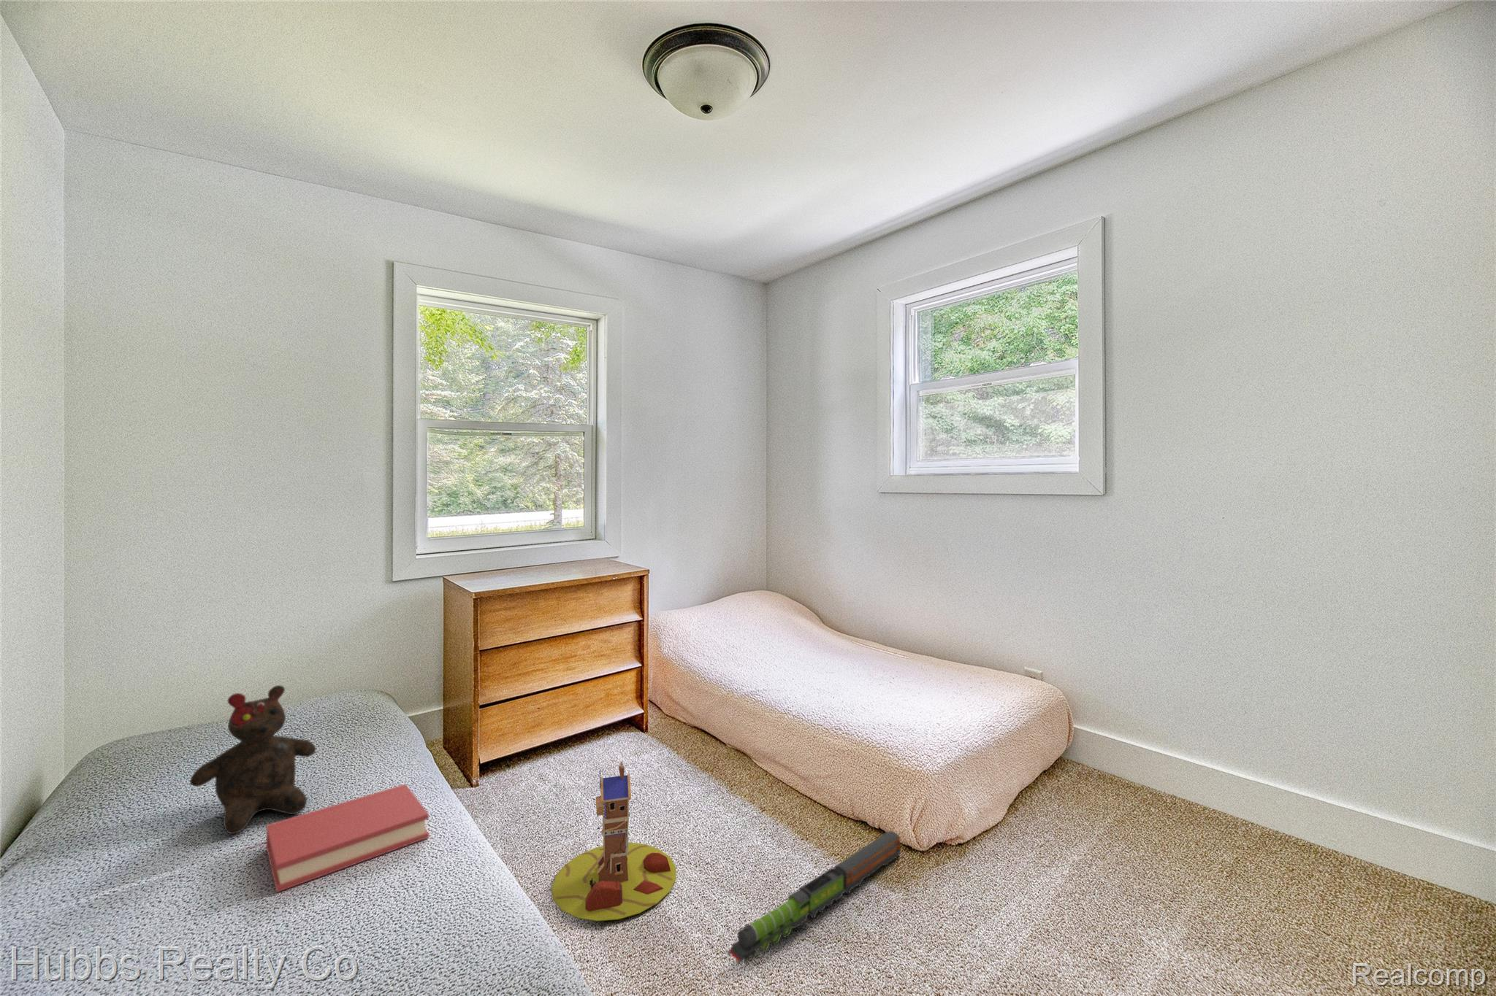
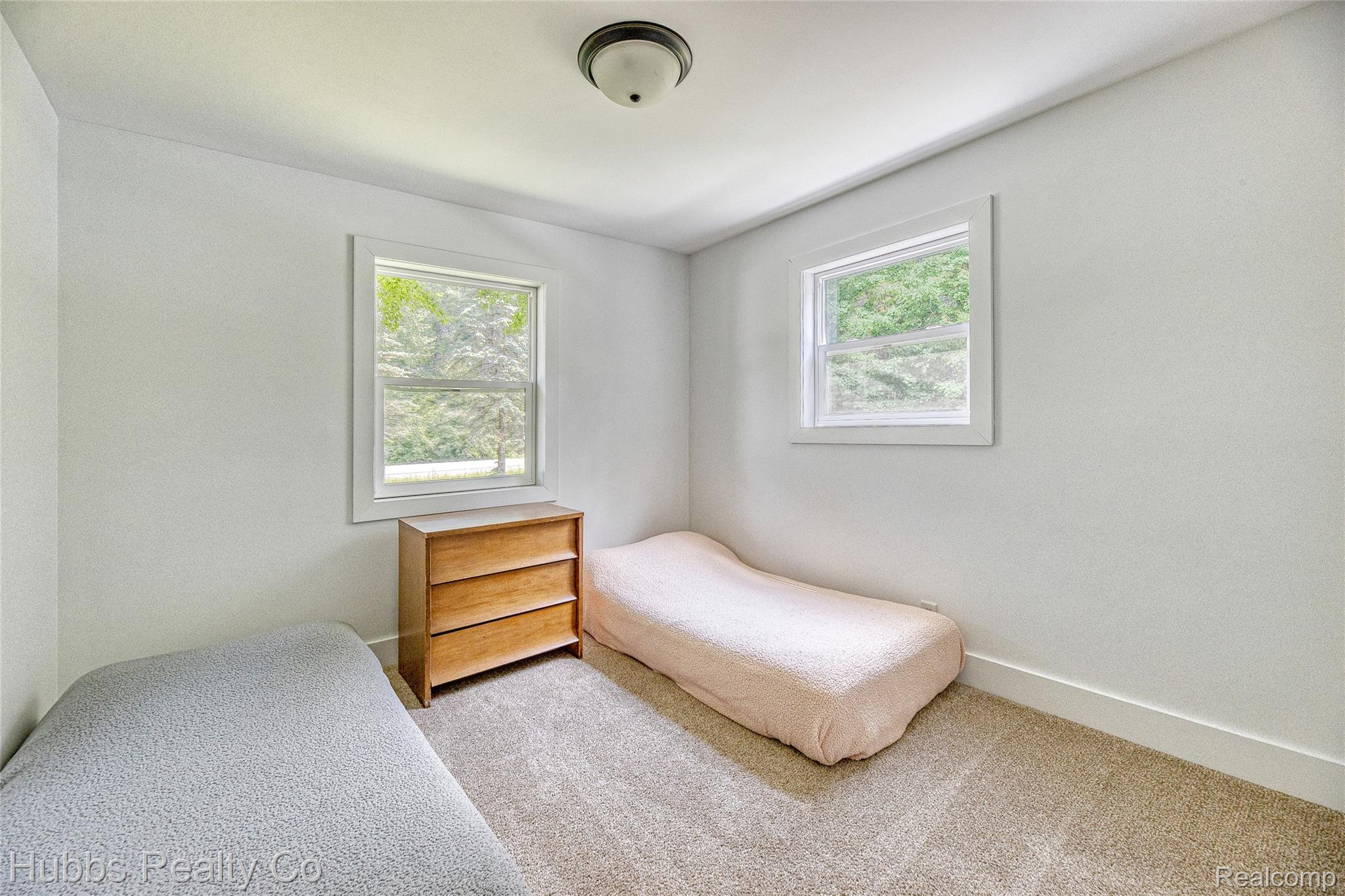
- hardback book (348, 830)
- toy train (824, 889)
- toy house (615, 821)
- teddy bear (260, 753)
